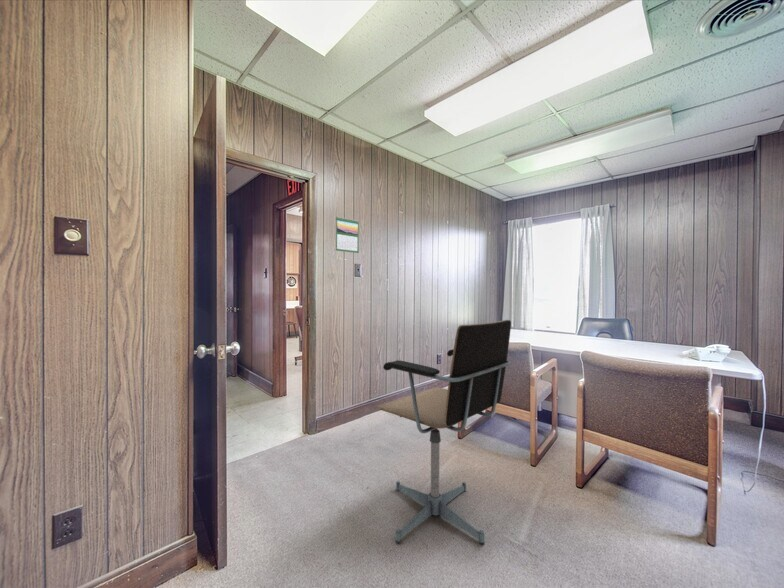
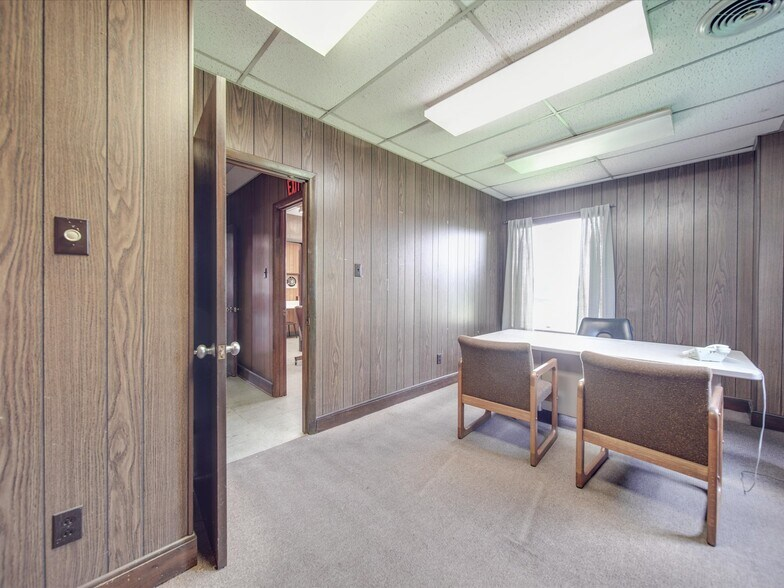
- calendar (347, 234)
- office chair (443, 418)
